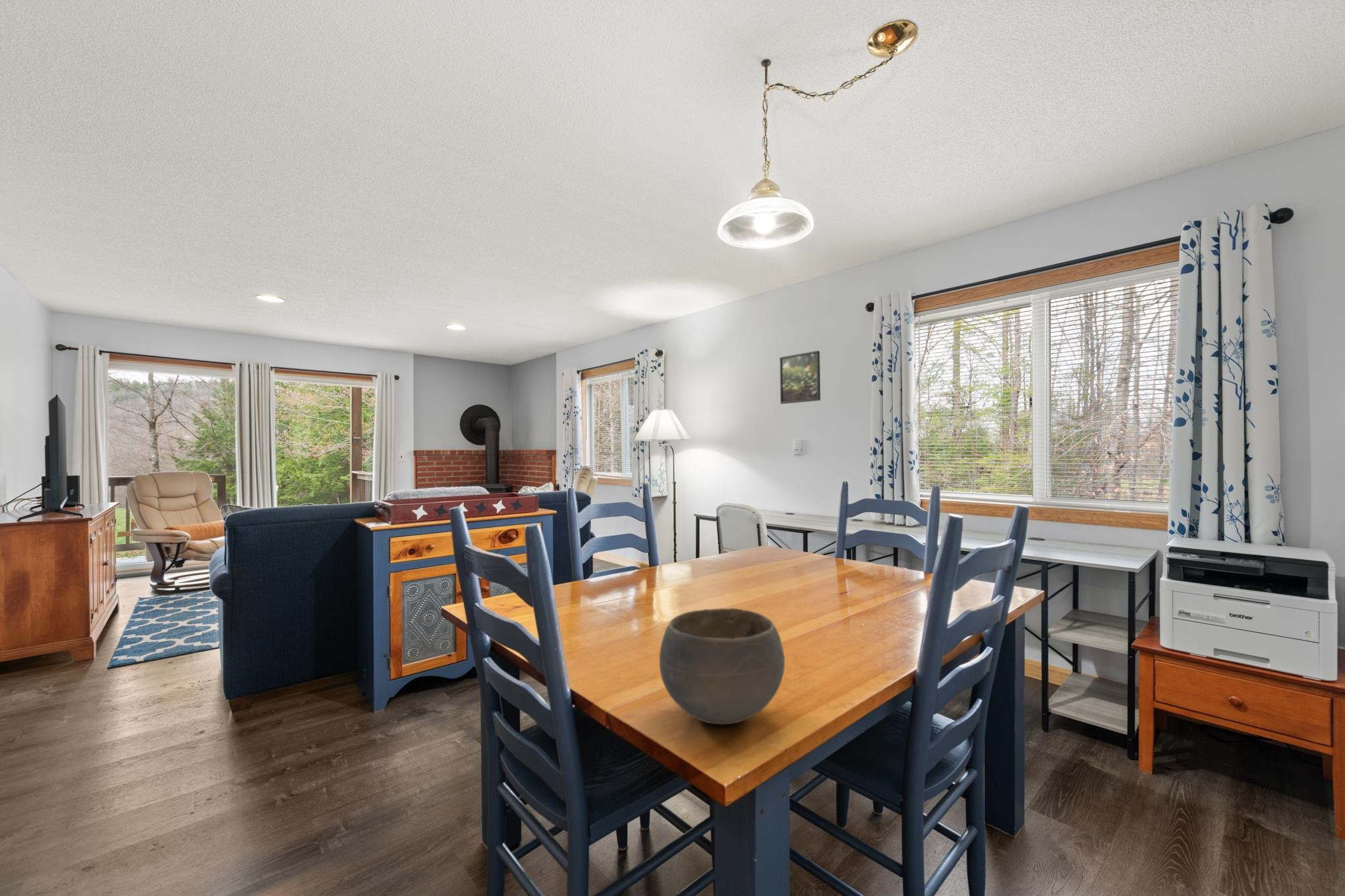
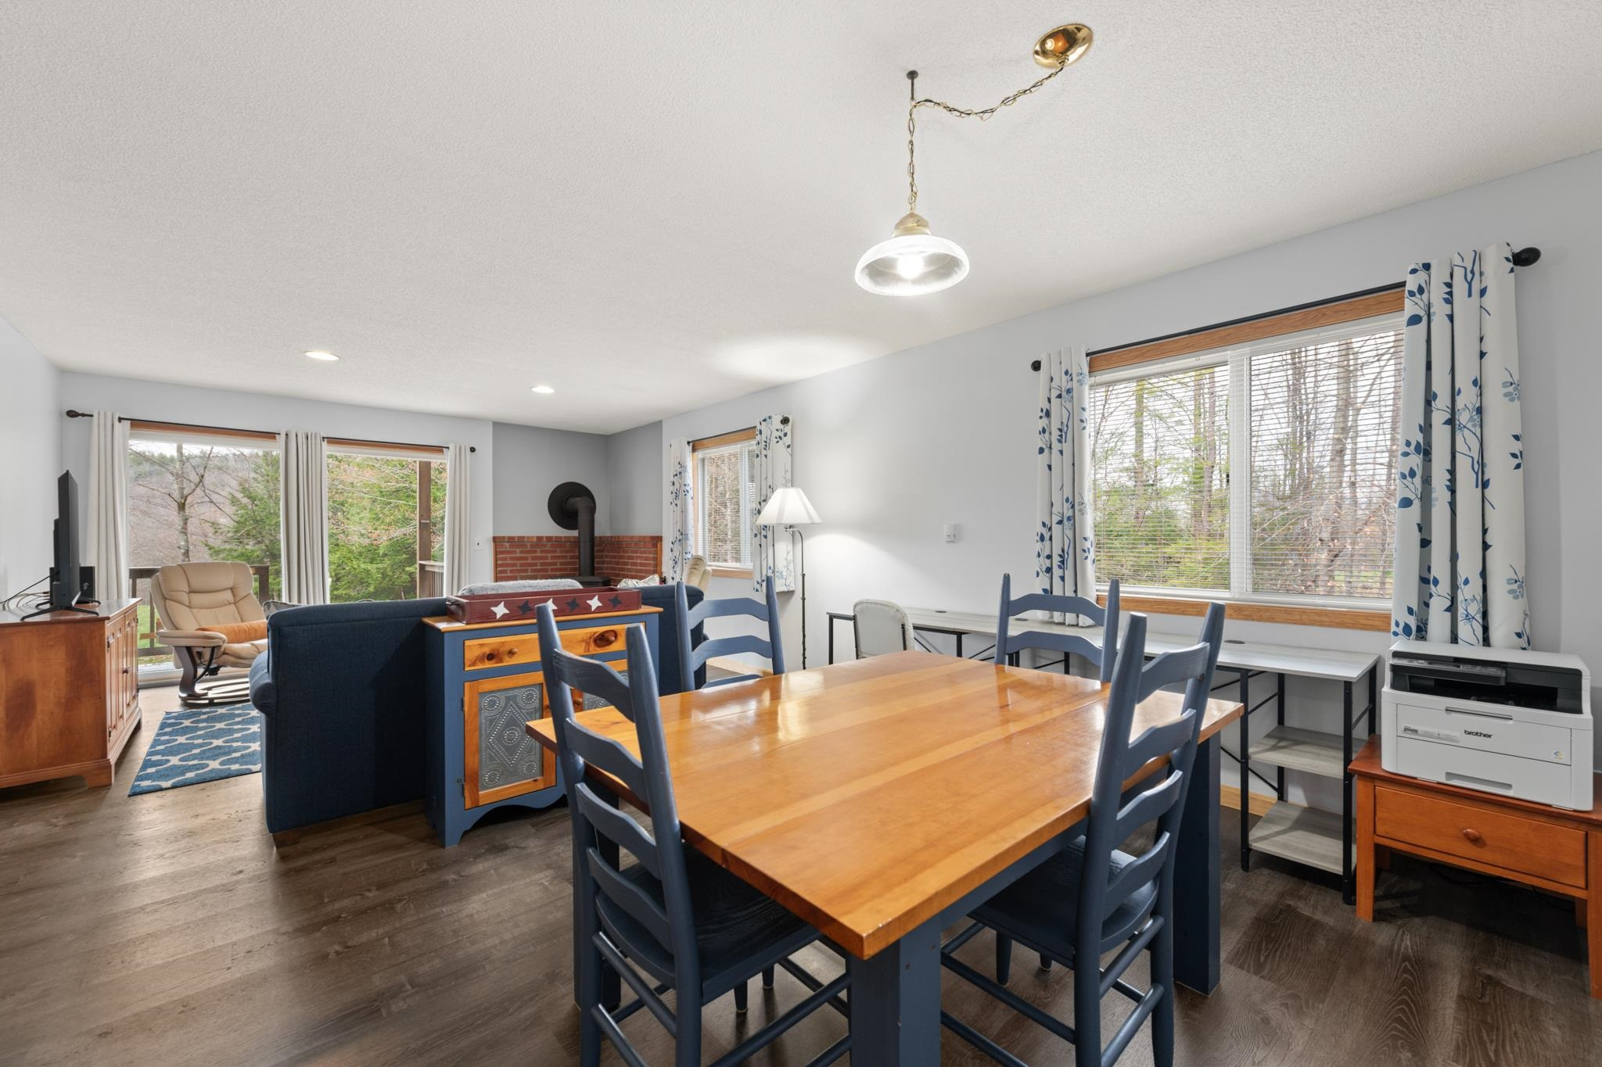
- bowl (721, 667)
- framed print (799, 378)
